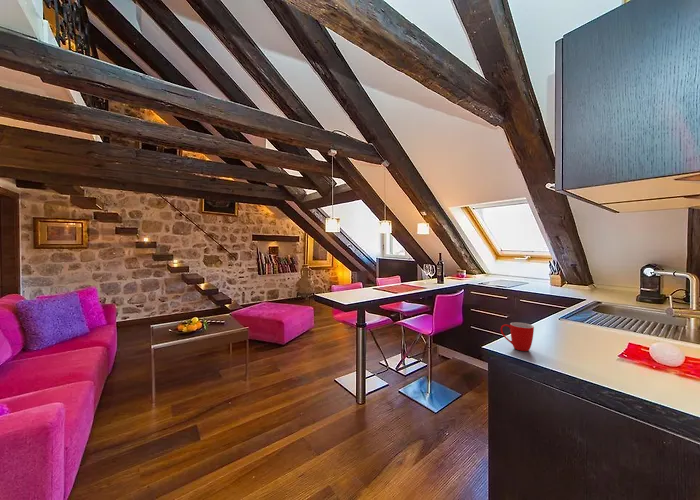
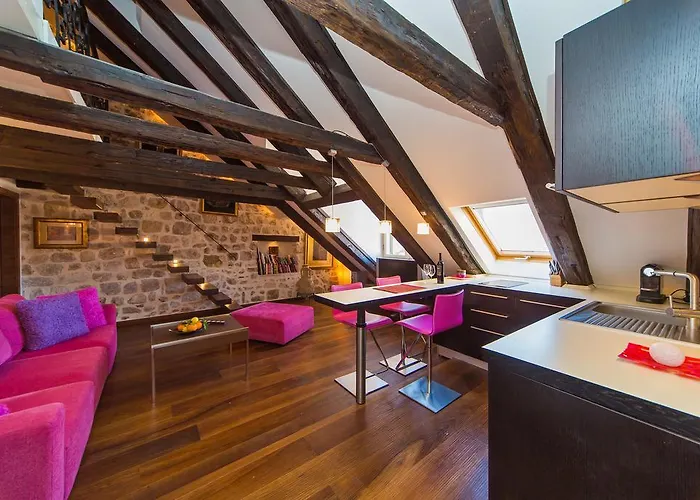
- mug (516, 336)
